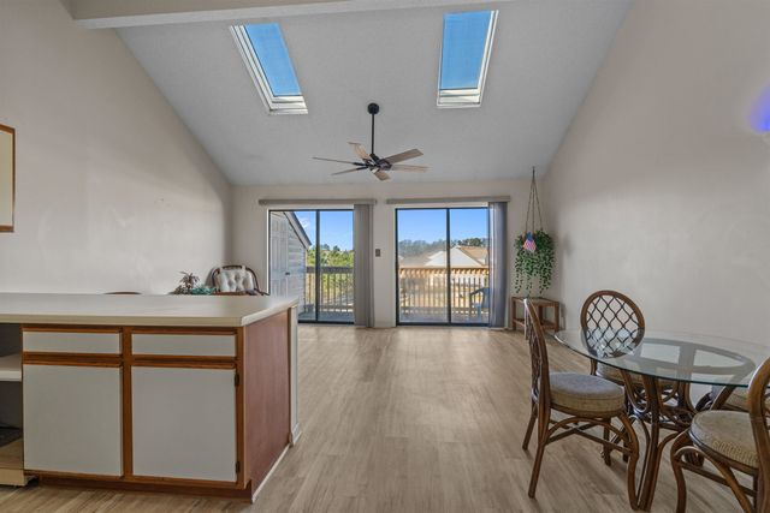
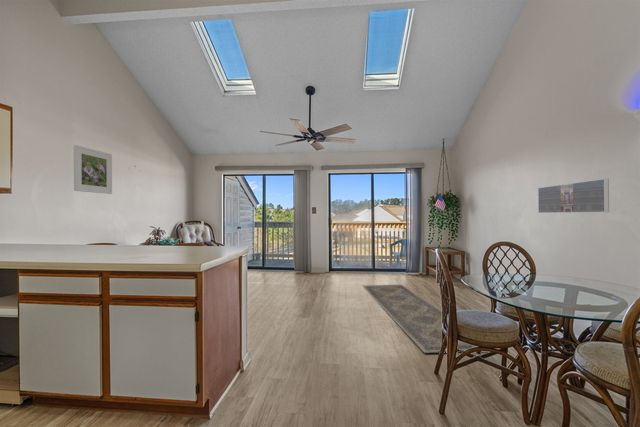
+ rug (409, 307)
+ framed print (568, 198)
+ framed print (94, 171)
